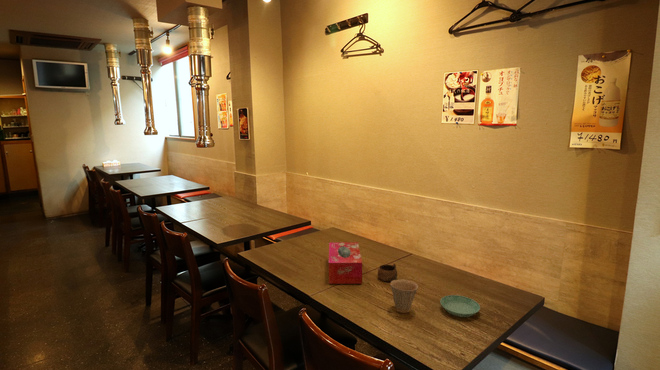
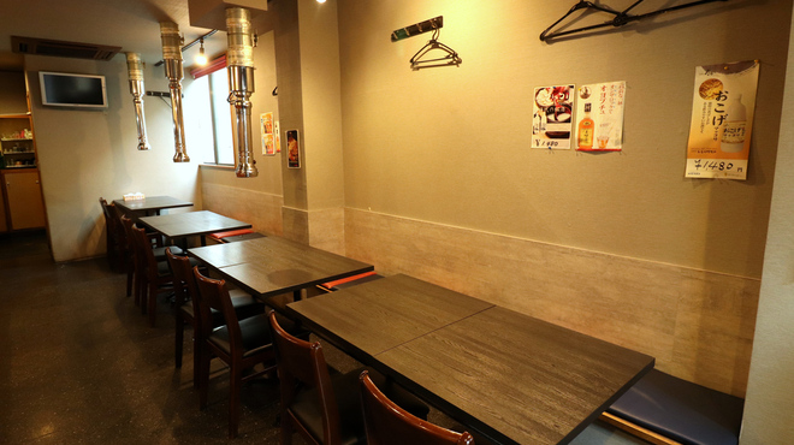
- cup (403, 297)
- cup (389, 271)
- tissue box (344, 261)
- saucer (459, 306)
